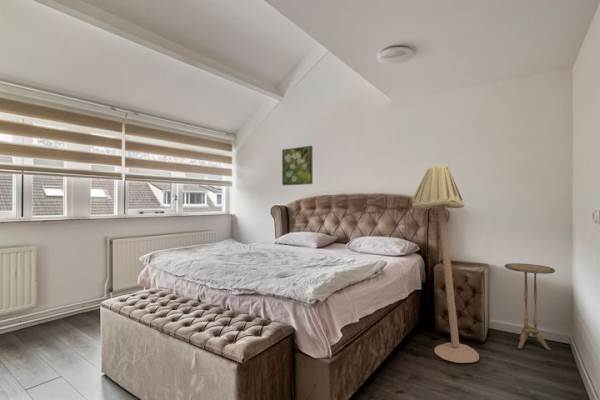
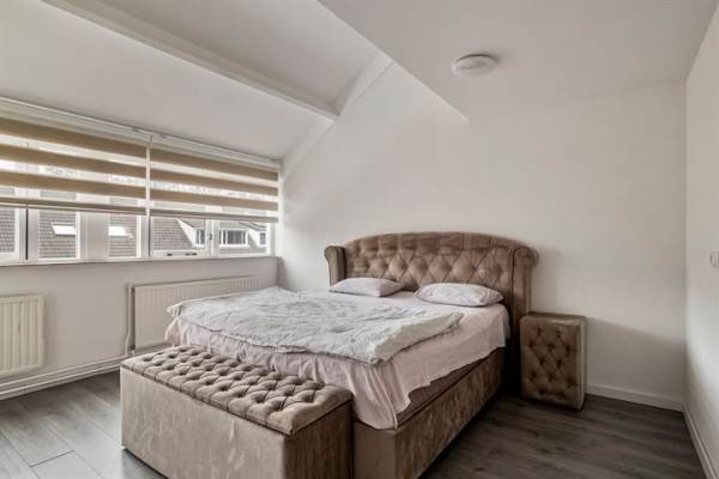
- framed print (296, 166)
- floor lamp (443, 257)
- side table (526, 306)
